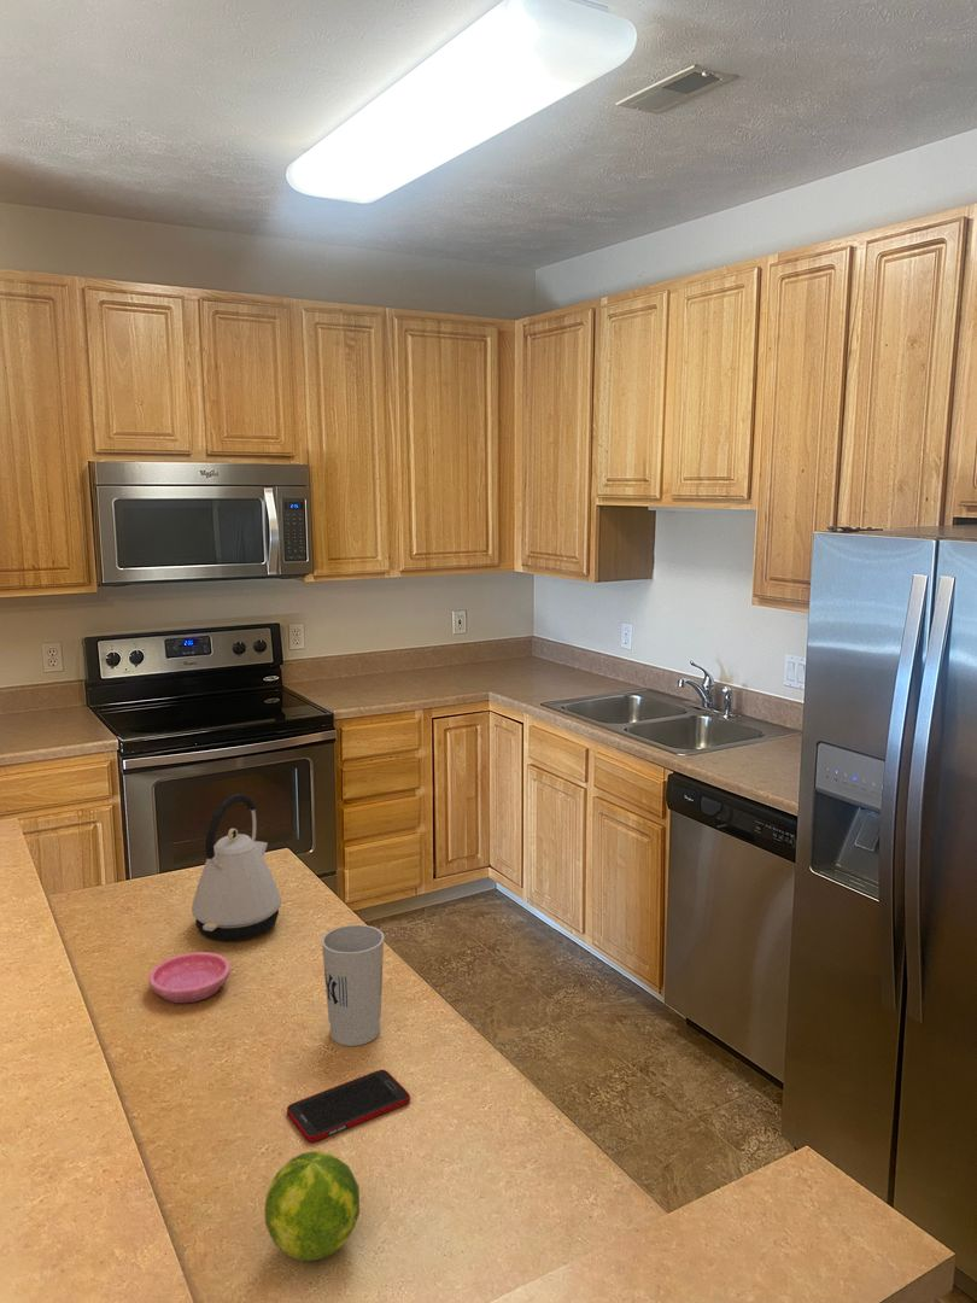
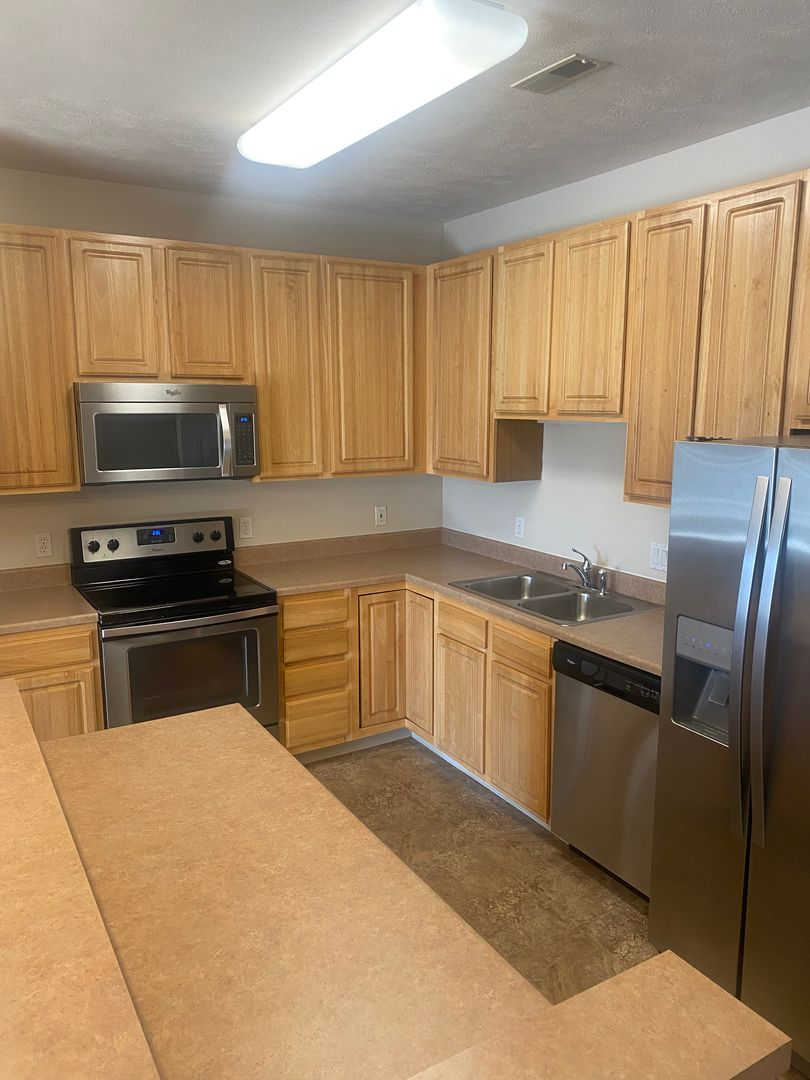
- cup (353, 986)
- saucer (189, 978)
- fruit (312, 1204)
- cell phone (349, 1104)
- kettle (236, 860)
